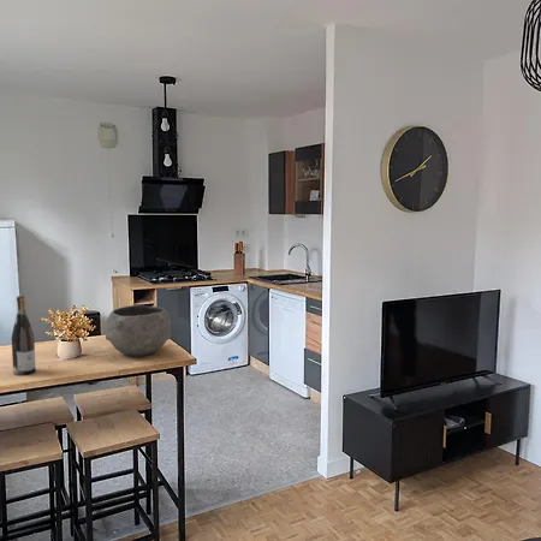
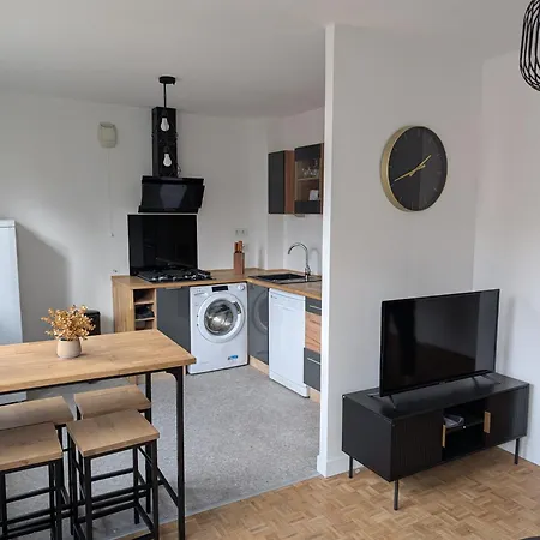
- bowl (139, 331)
- wine bottle (22, 334)
